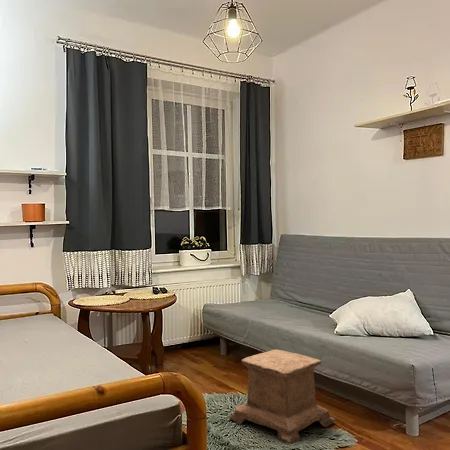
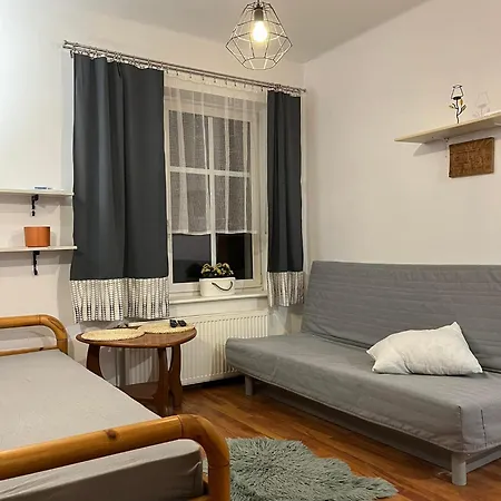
- stool (281, 389)
